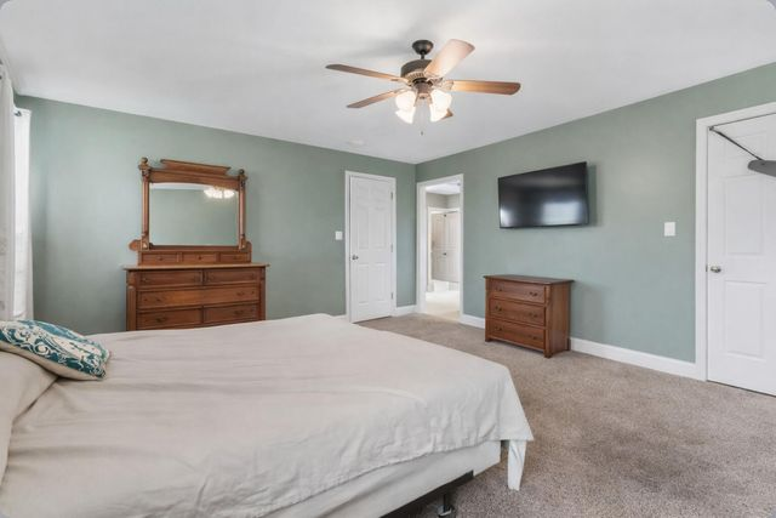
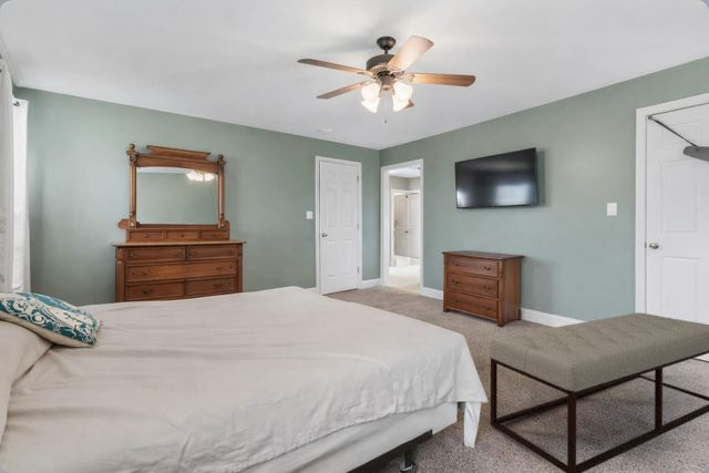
+ bench (613, 372)
